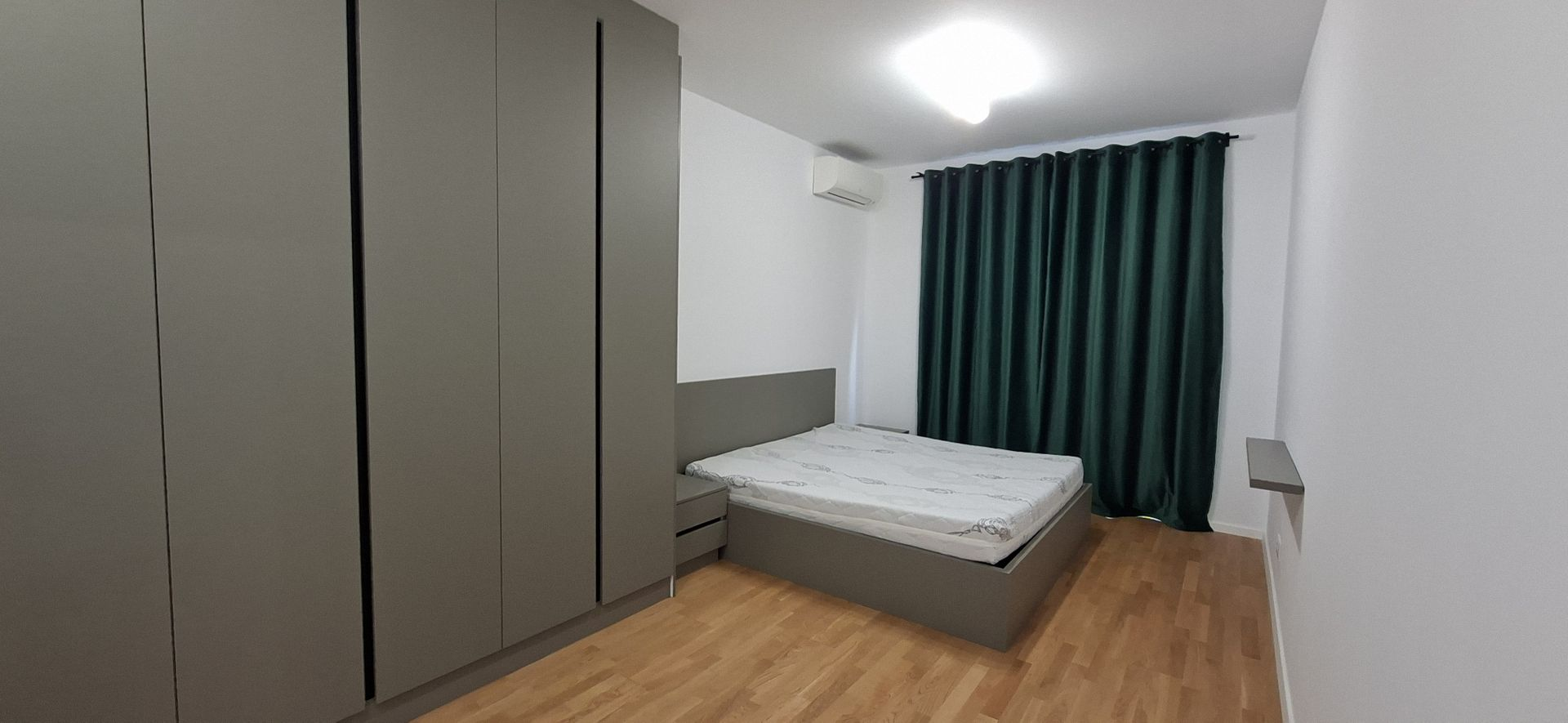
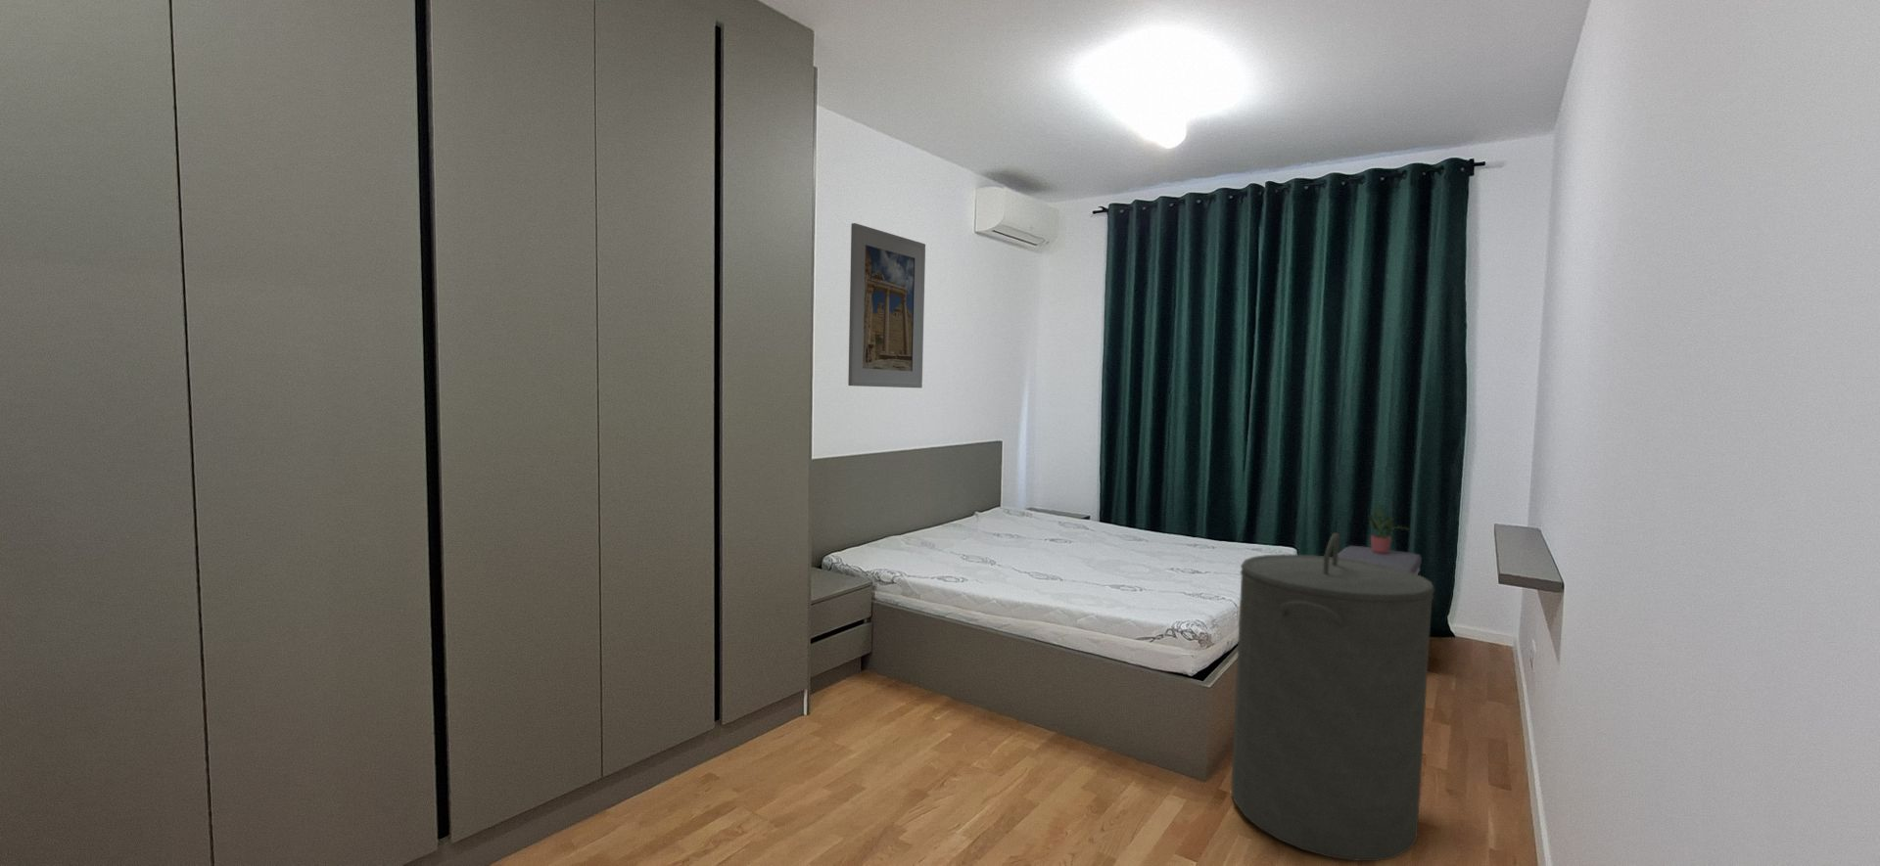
+ bench (1379, 564)
+ potted plant (1388, 529)
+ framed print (888, 310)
+ laundry hamper (1327, 673)
